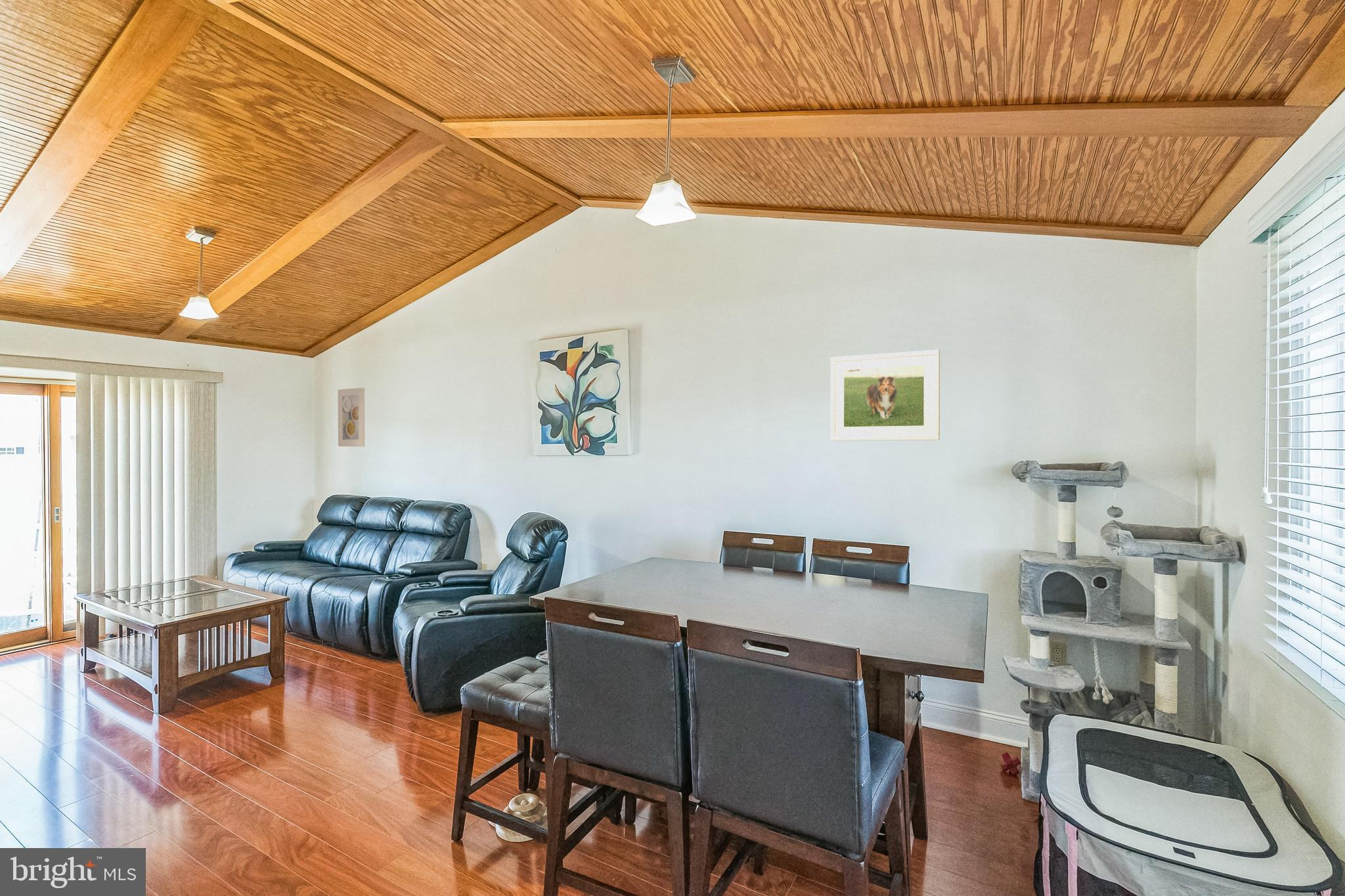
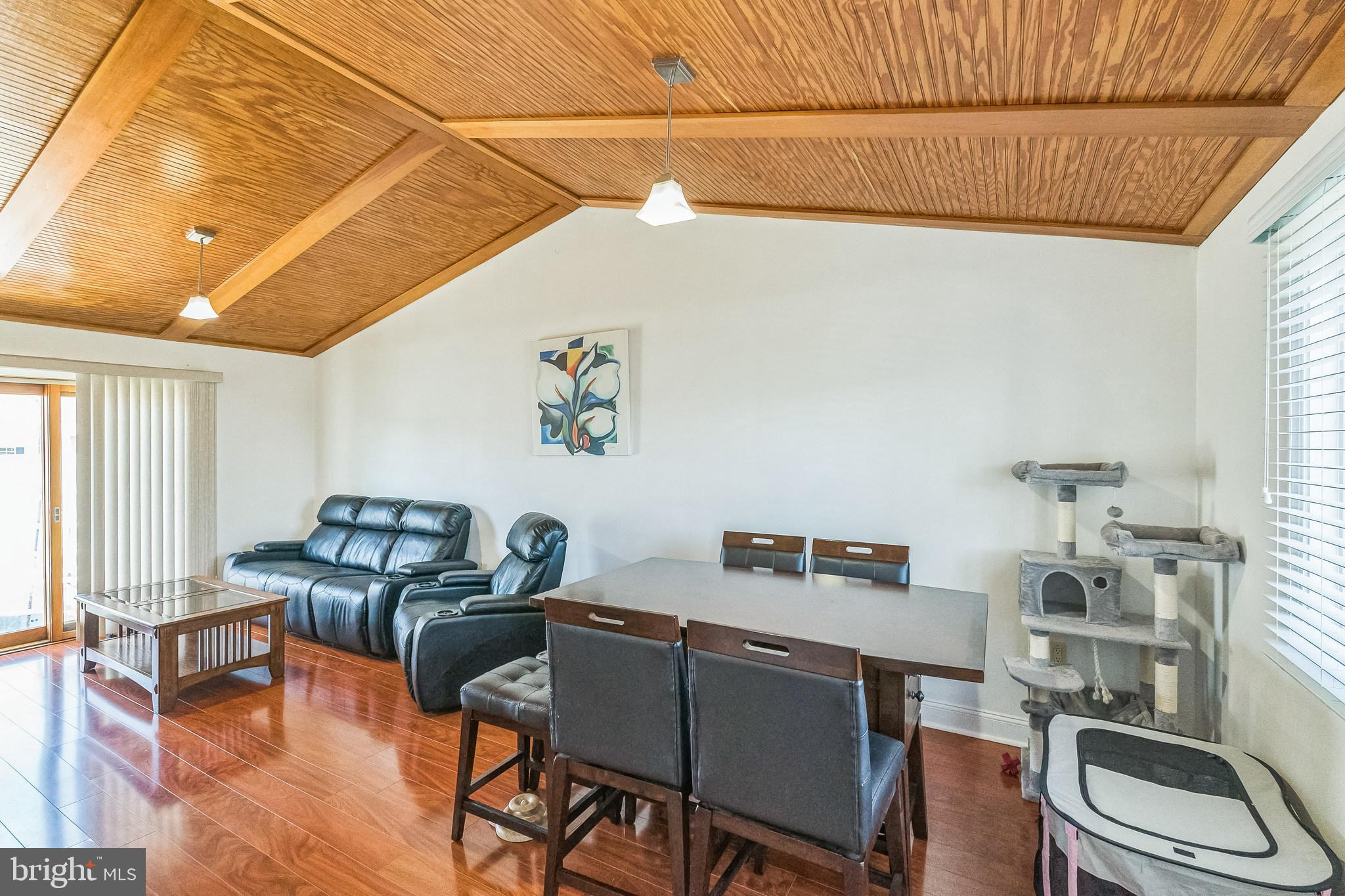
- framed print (351, 417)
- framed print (883, 396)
